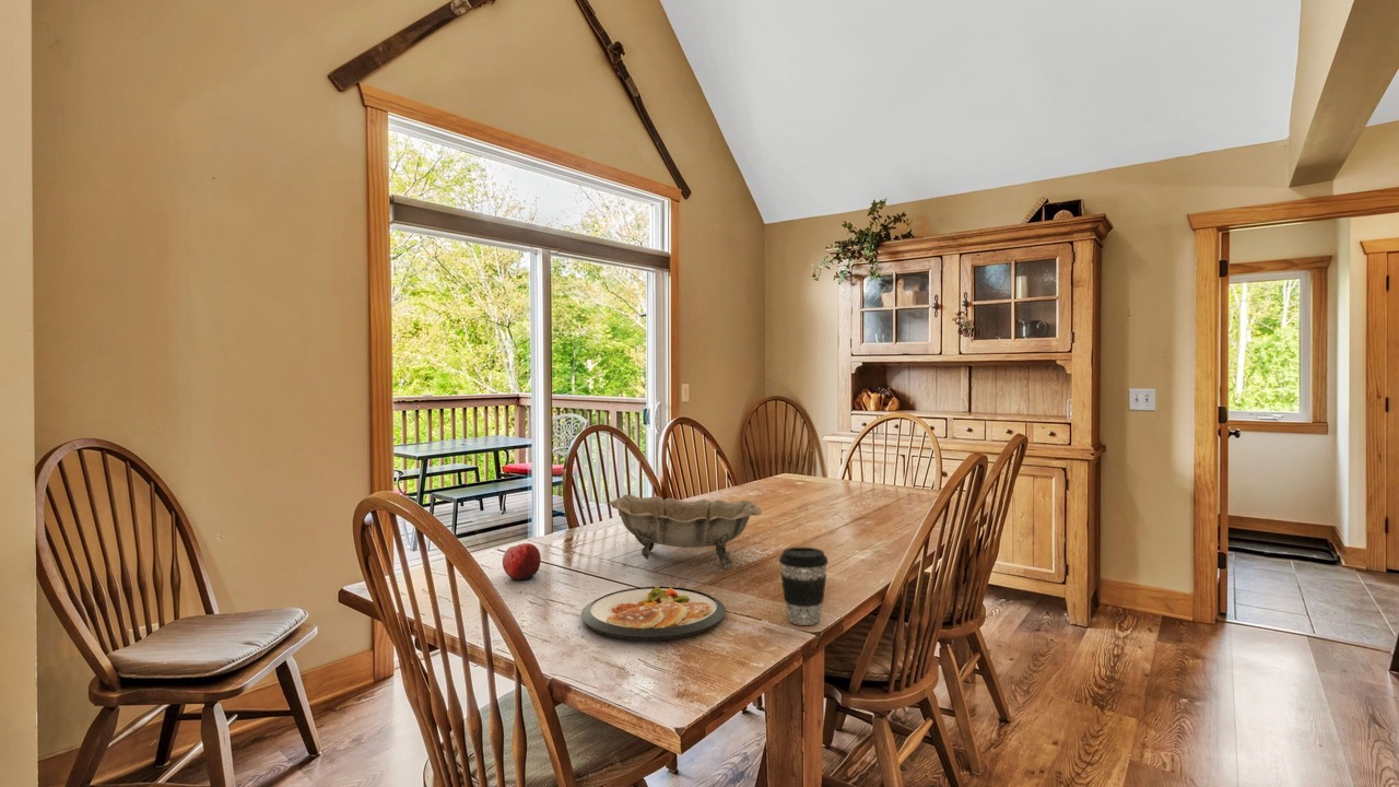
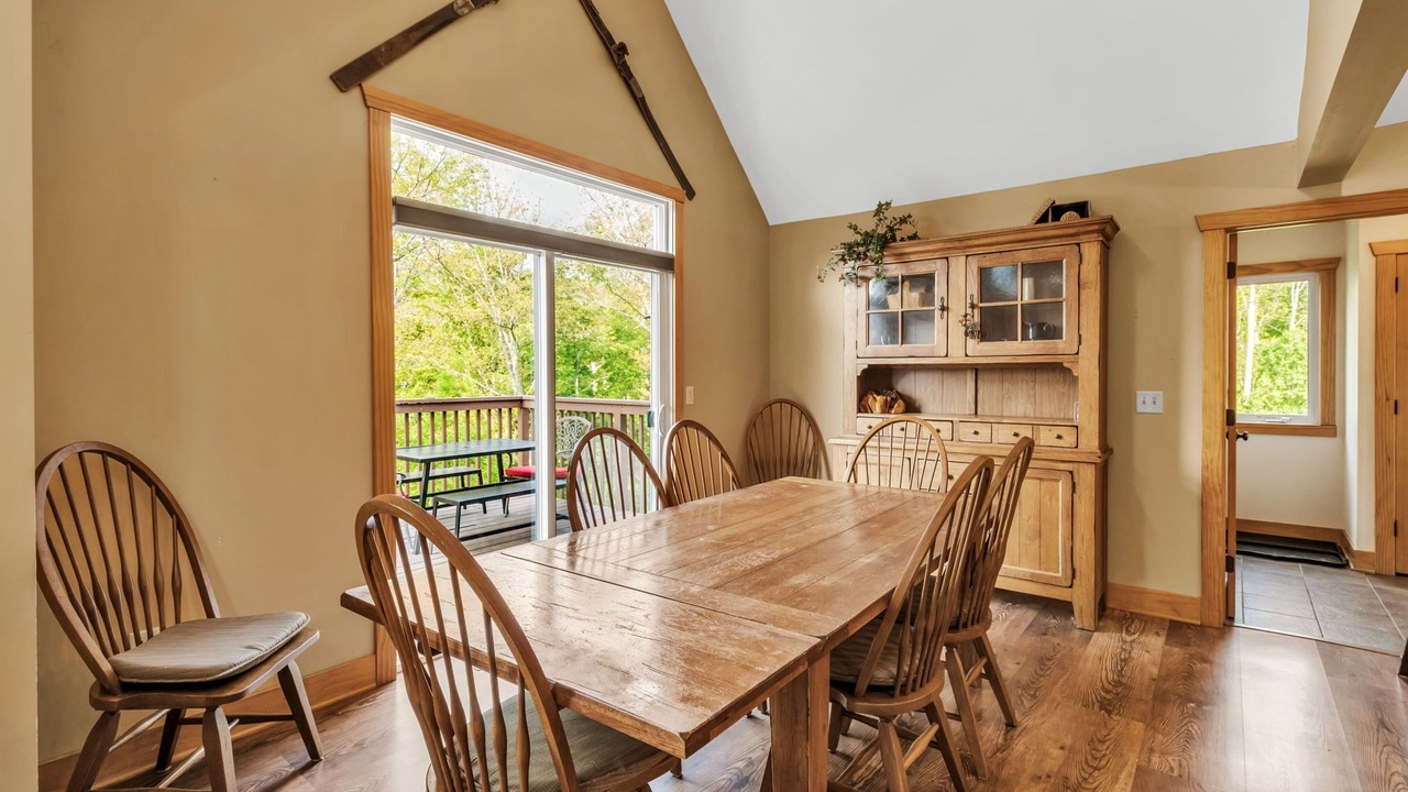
- apple (521, 560)
- dish (654, 607)
- coffee cup (803, 585)
- decorative bowl (685, 528)
